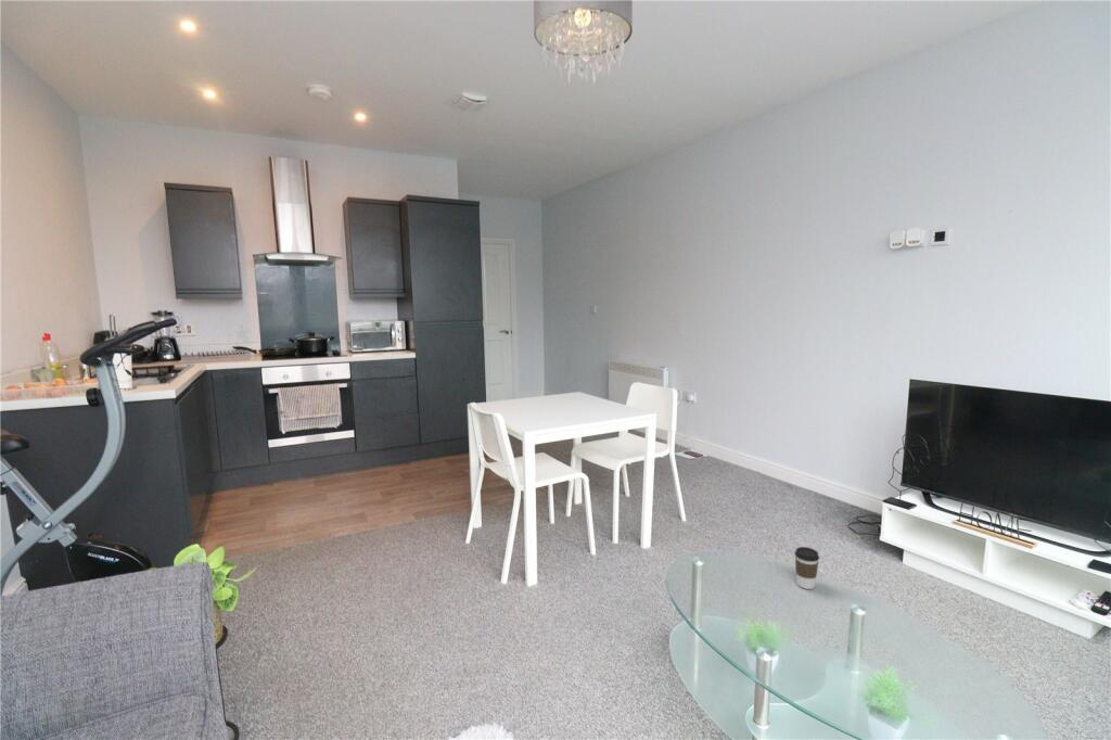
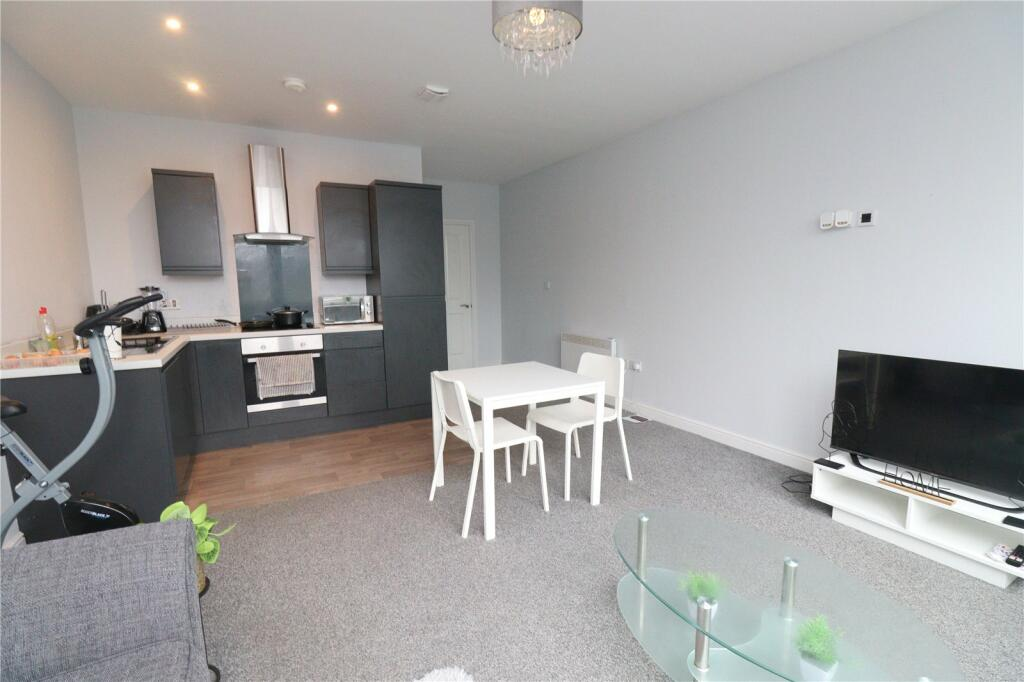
- coffee cup (806, 567)
